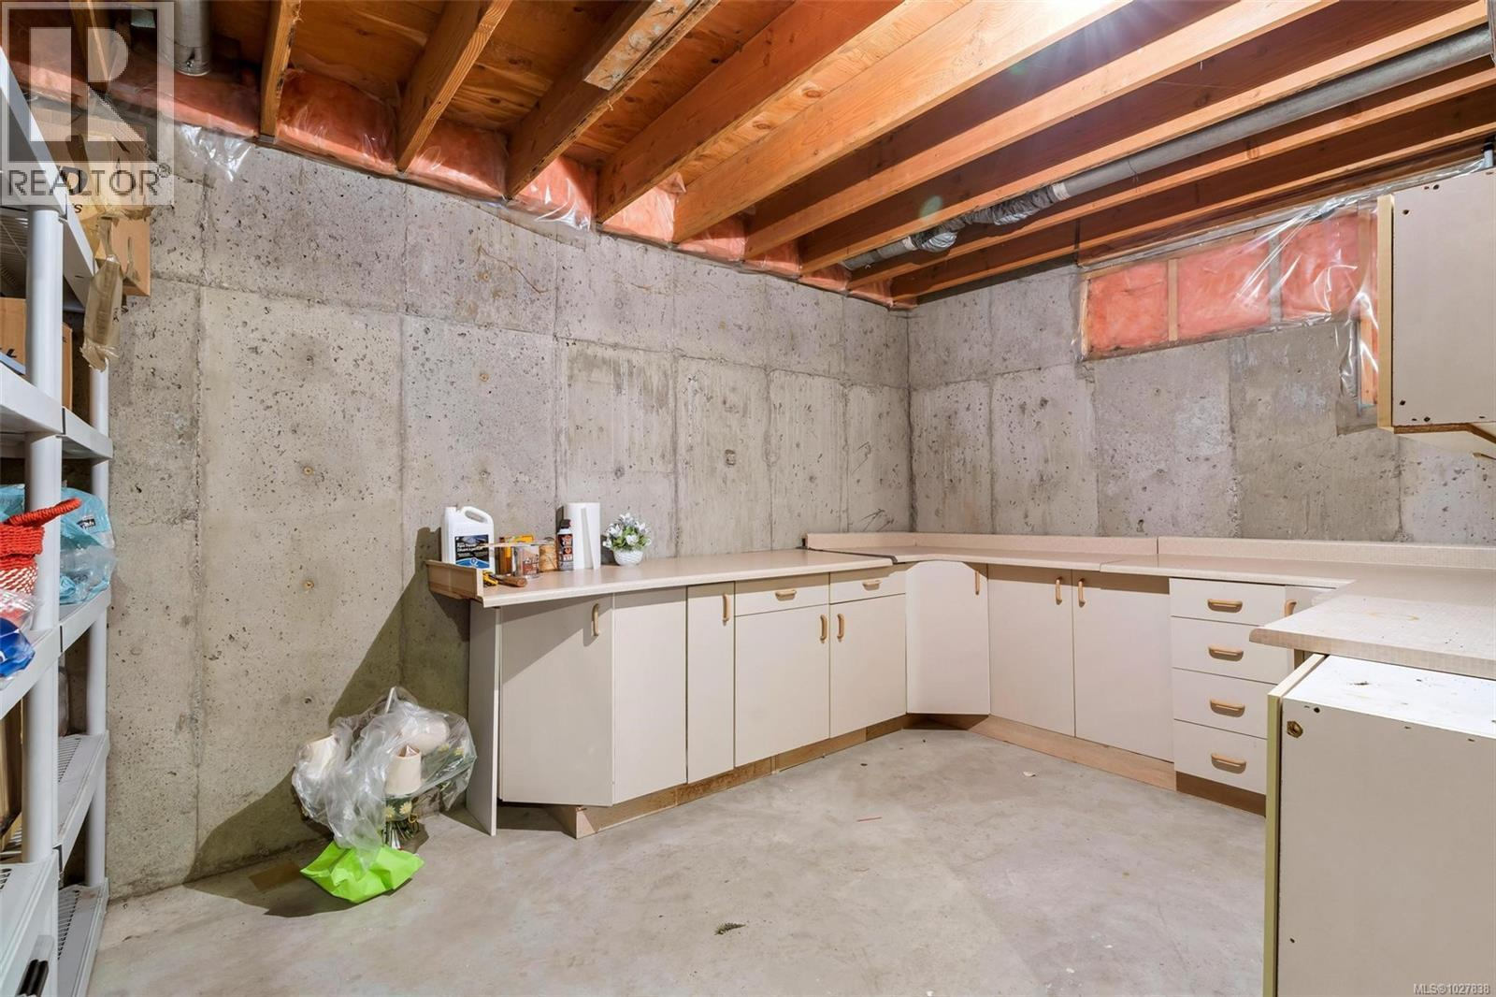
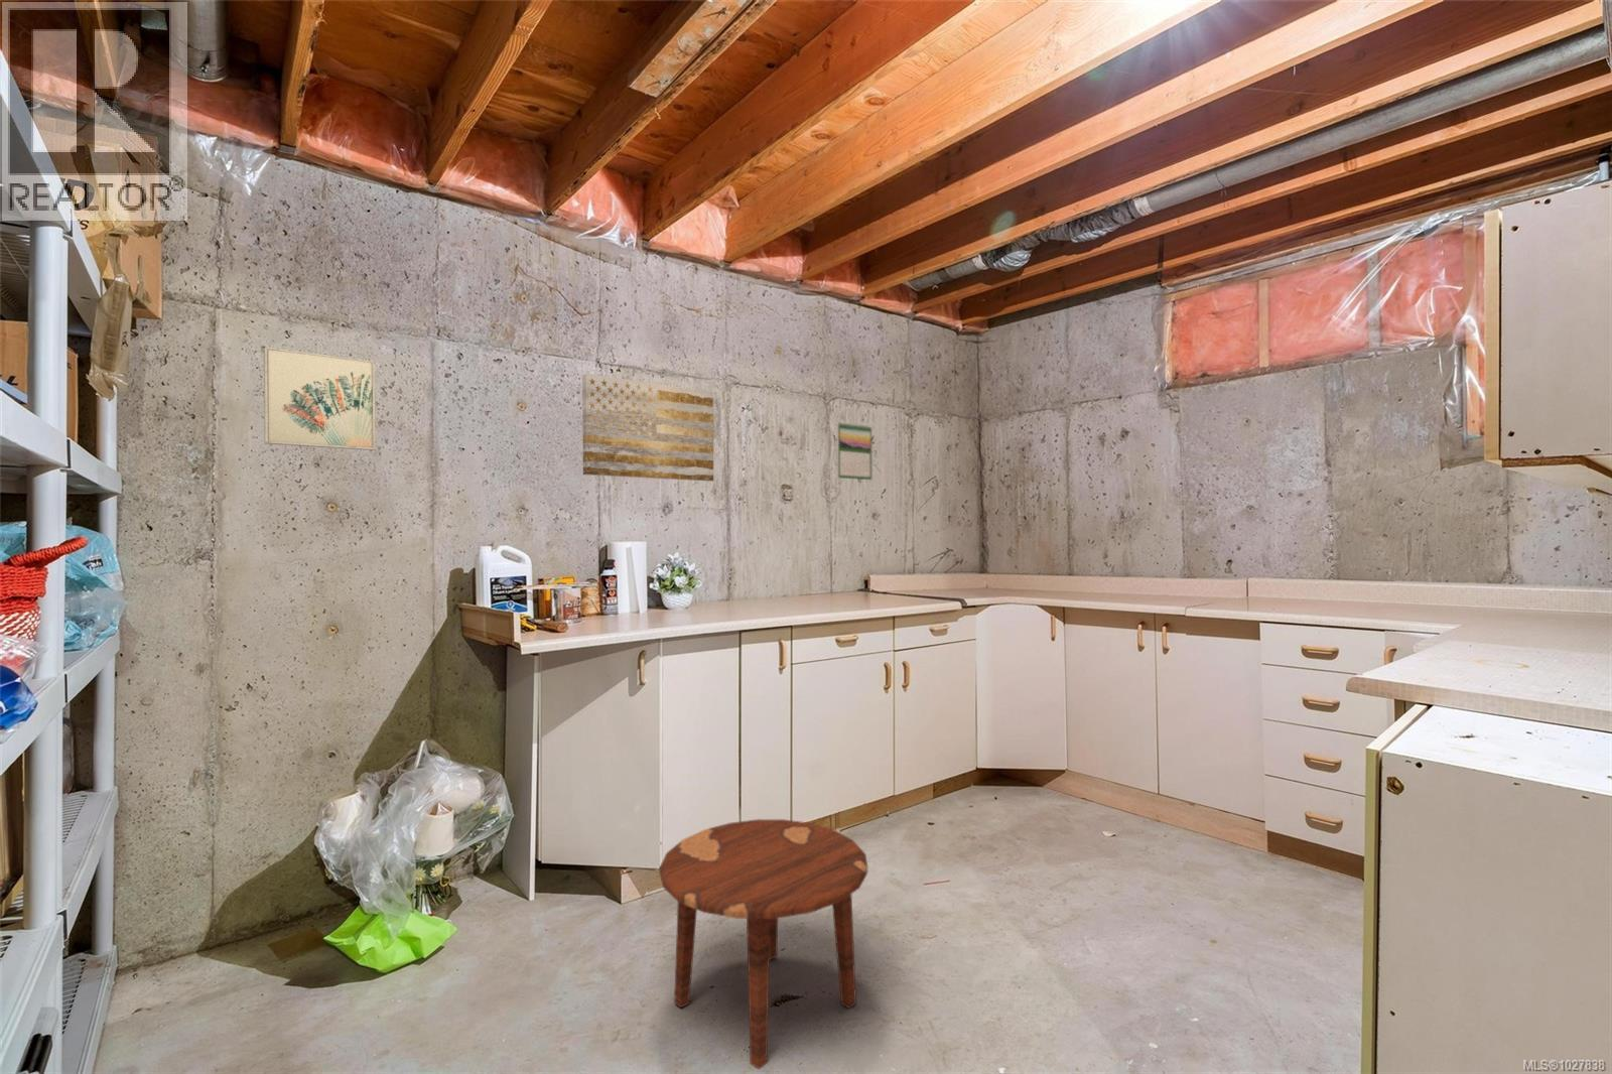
+ calendar (855, 451)
+ side table (765, 930)
+ wall art (321, 402)
+ wall art (651, 430)
